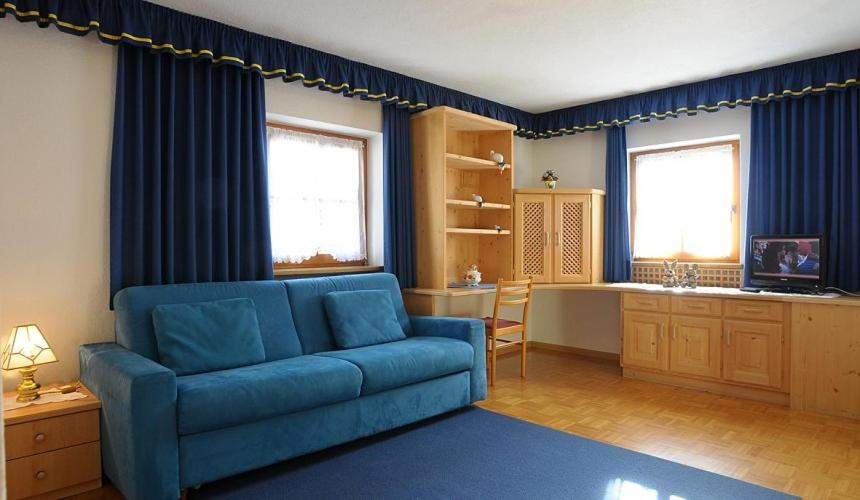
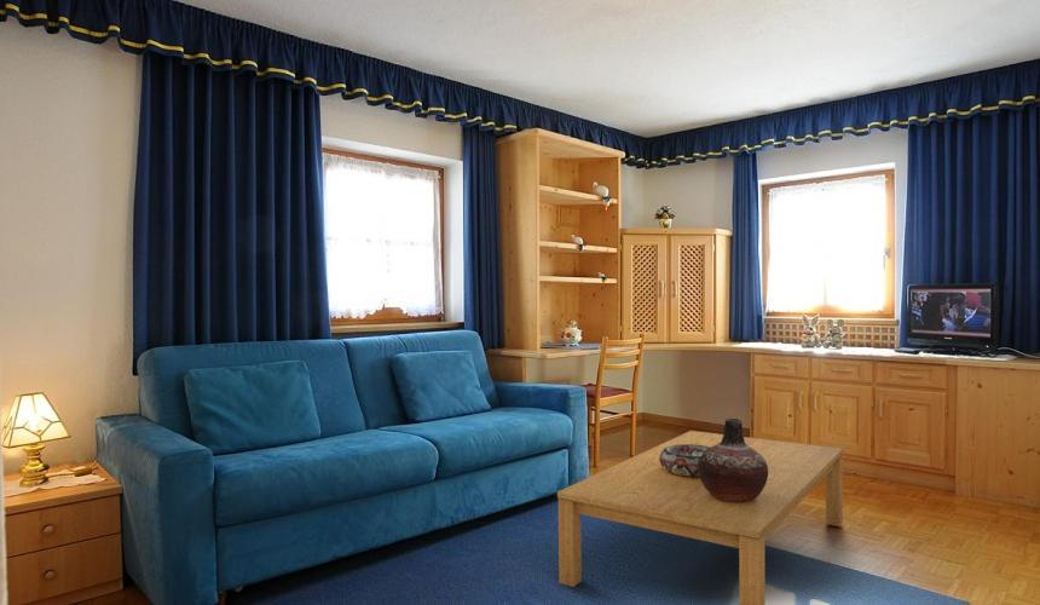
+ decorative bowl (691, 460)
+ vase (732, 457)
+ coffee table (716, 508)
